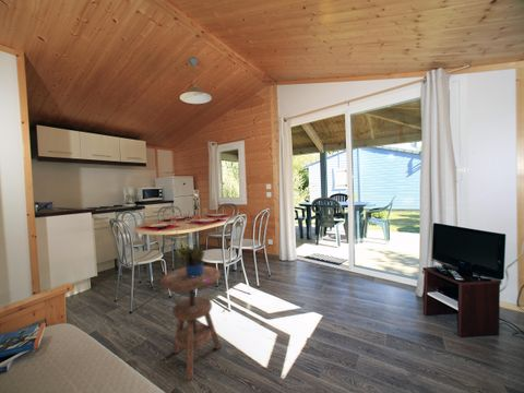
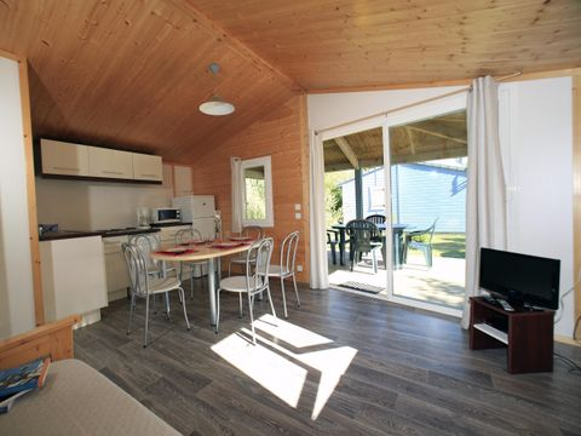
- potted plant (188, 253)
- side table (192, 315)
